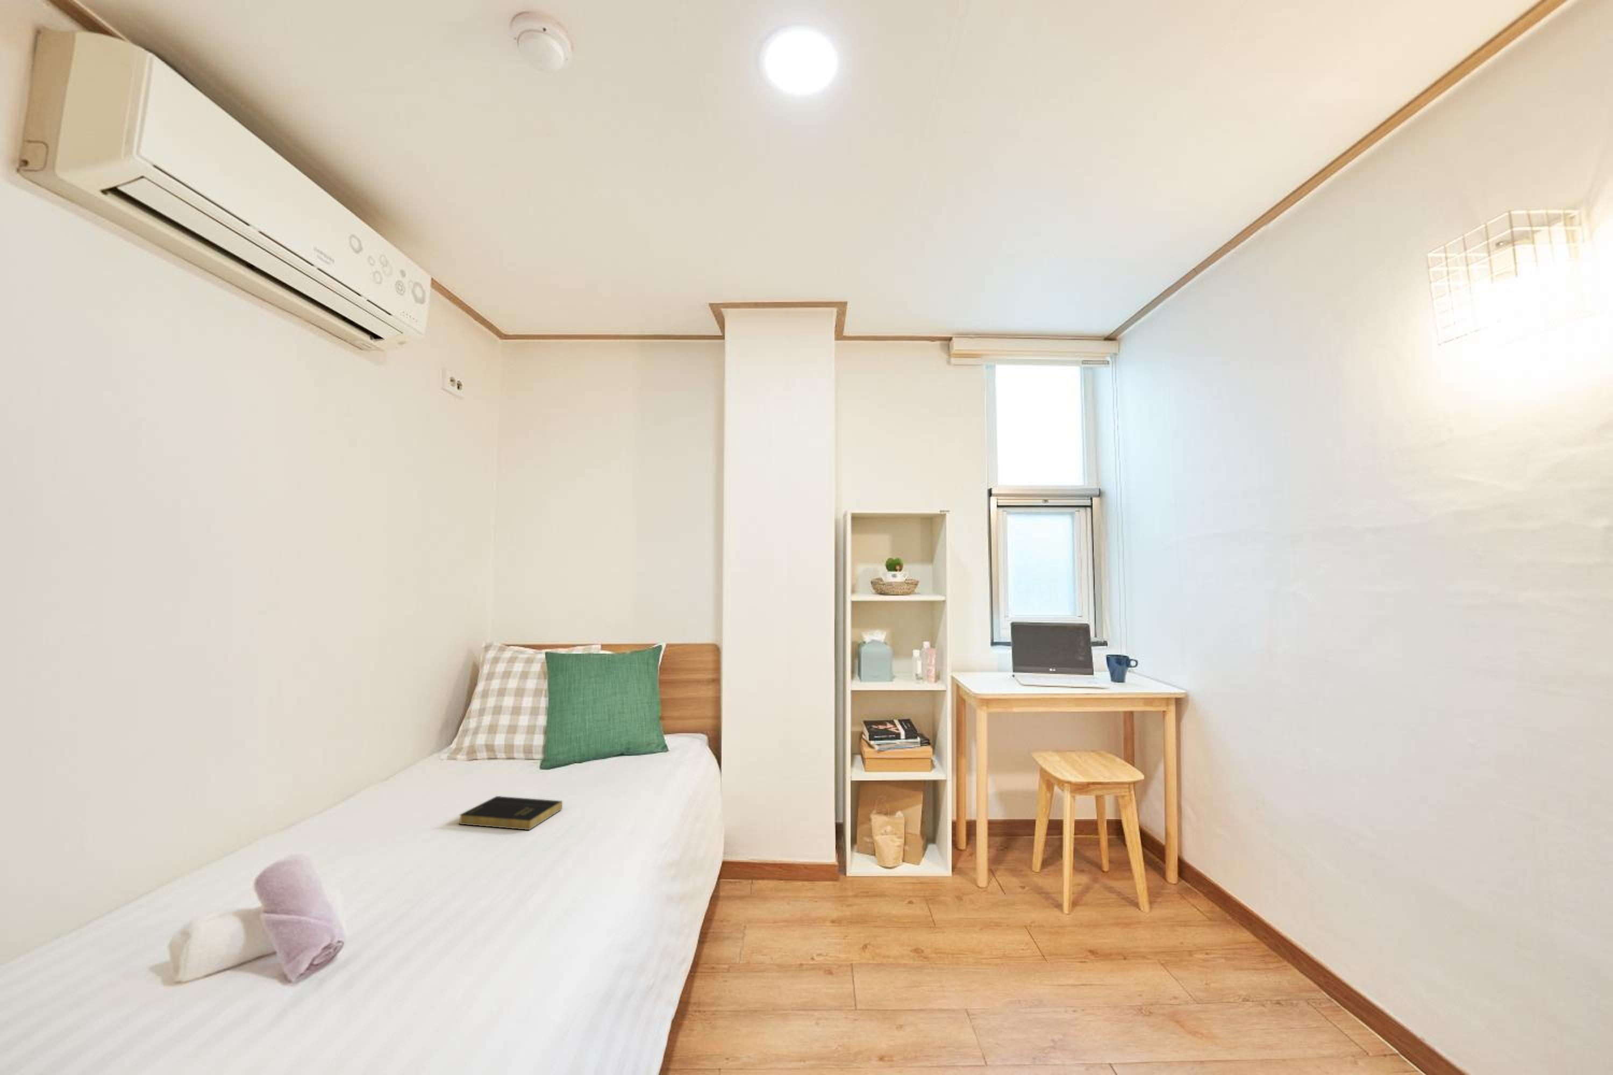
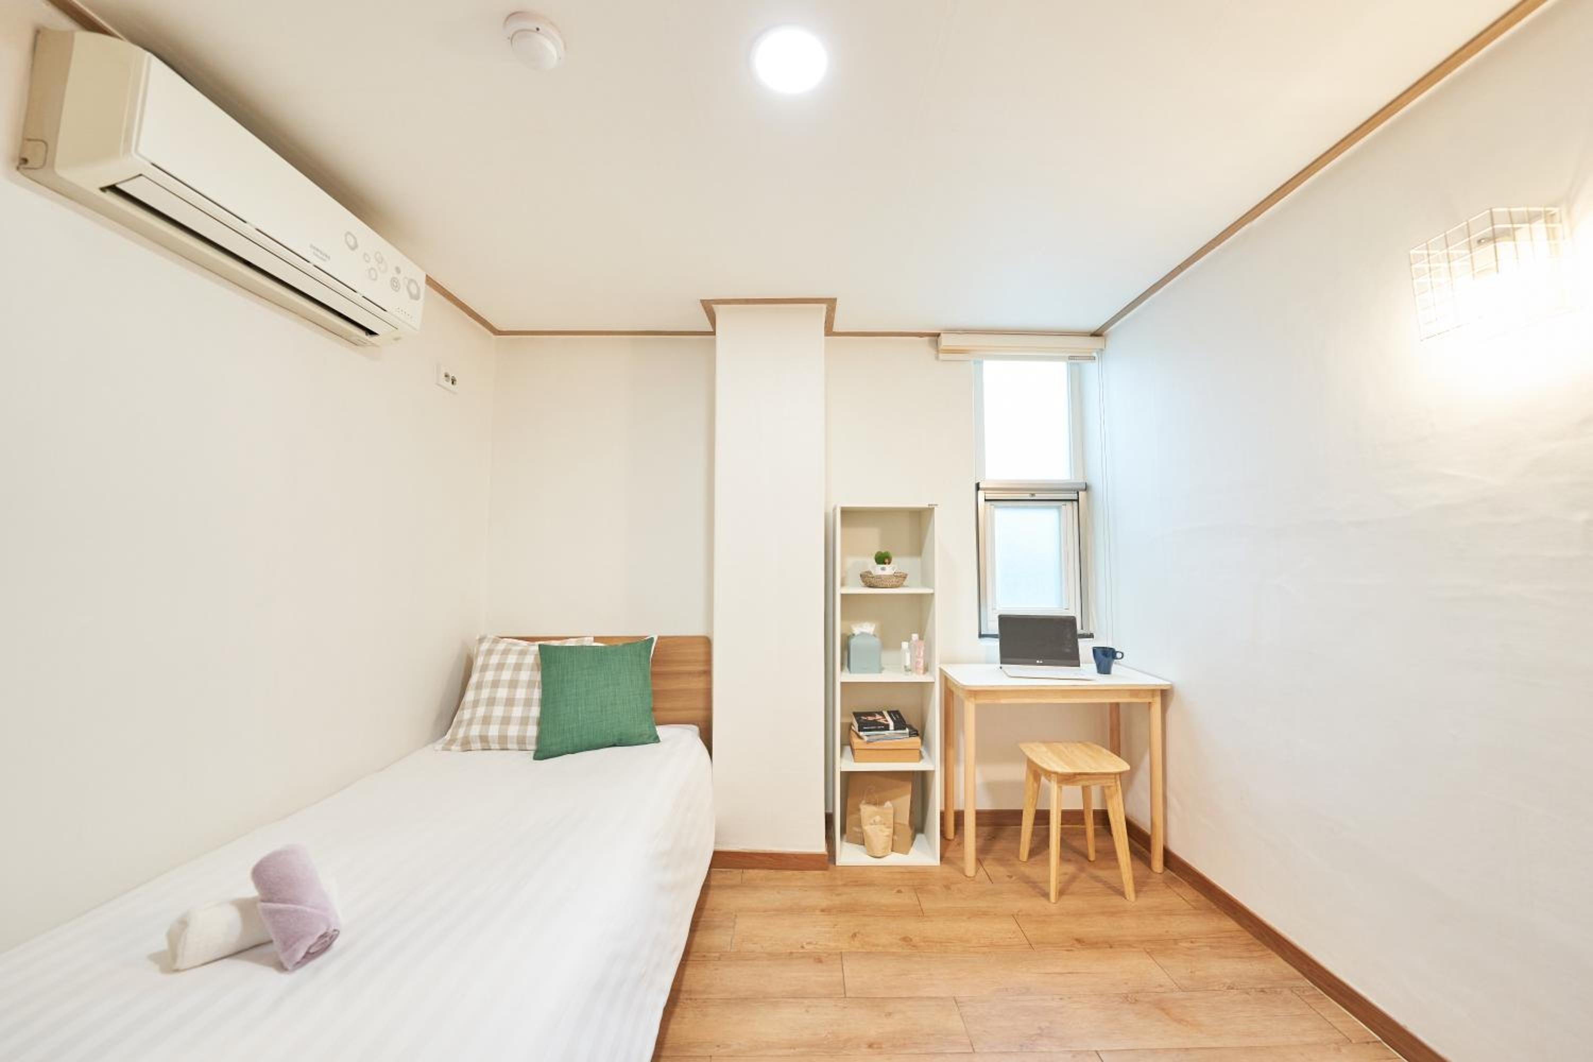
- book (510, 811)
